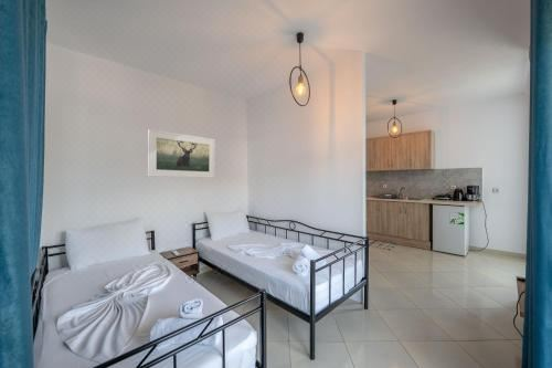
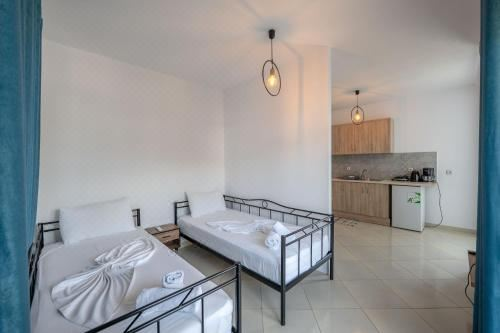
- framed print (184, 156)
